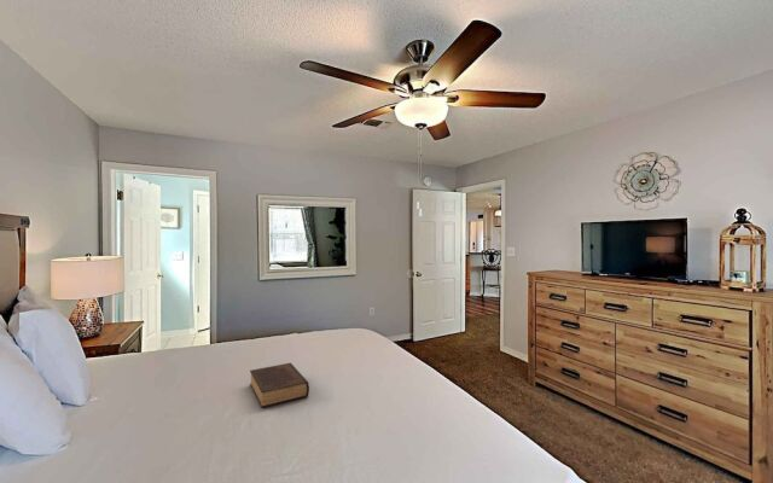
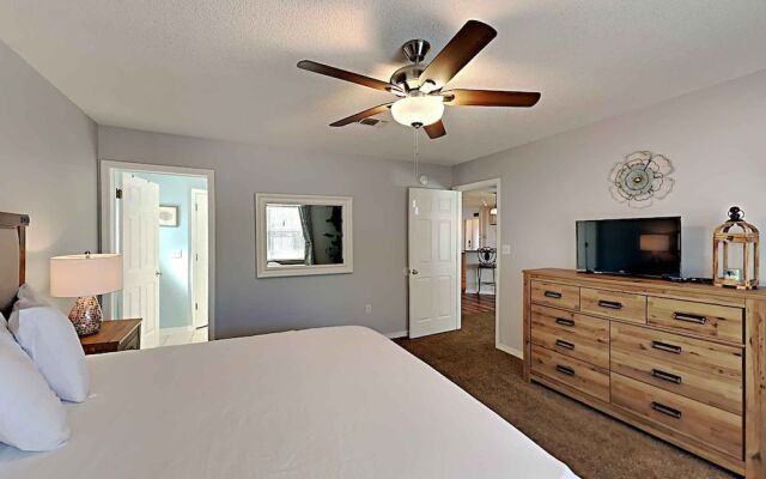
- book (278, 383)
